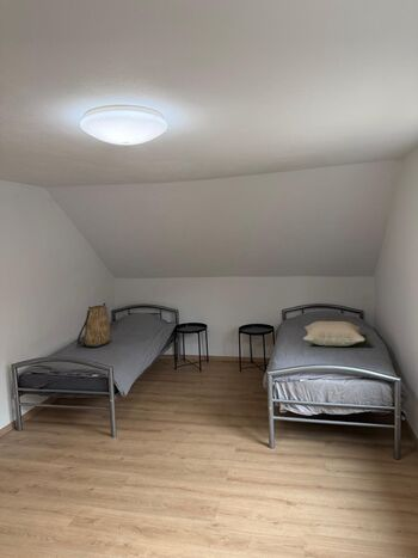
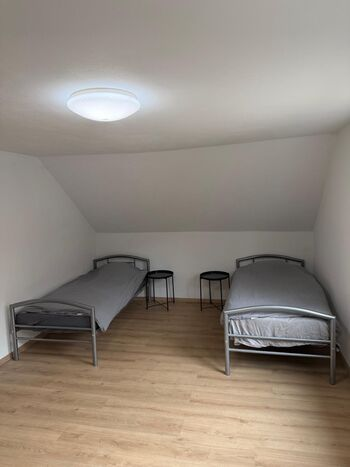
- pillow (332, 332)
- tote bag (96, 324)
